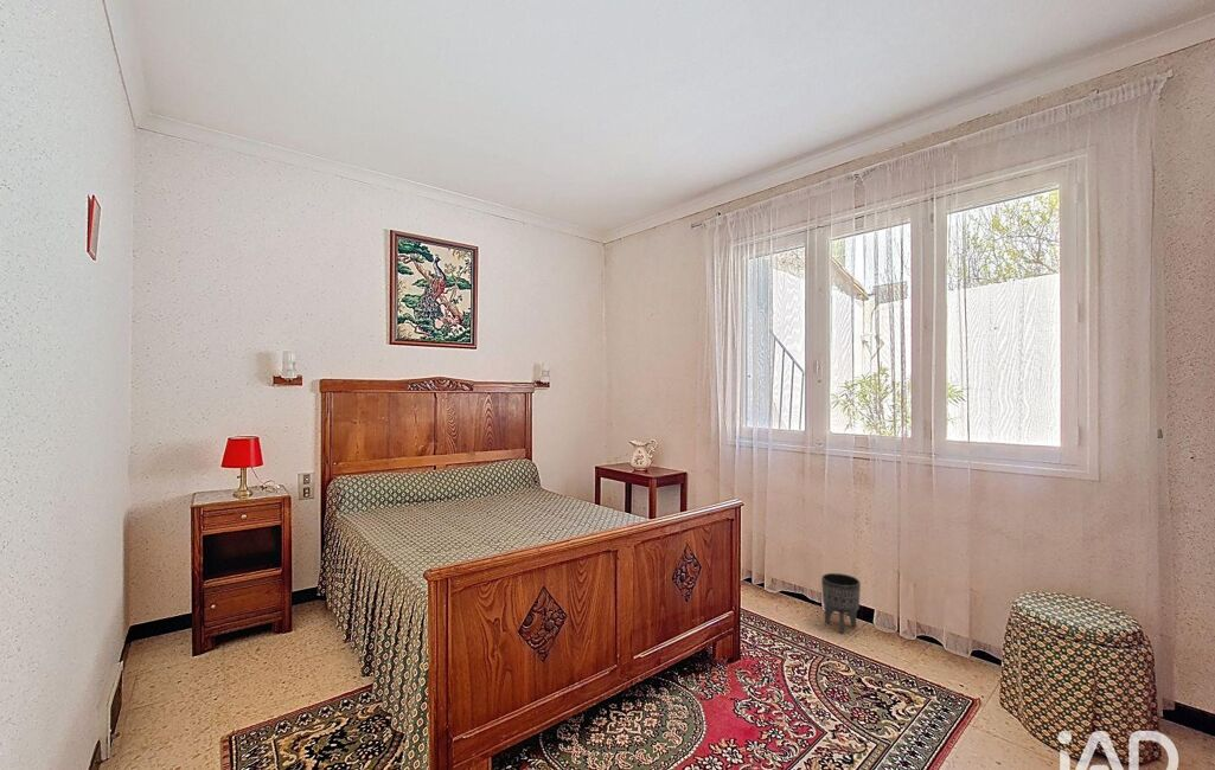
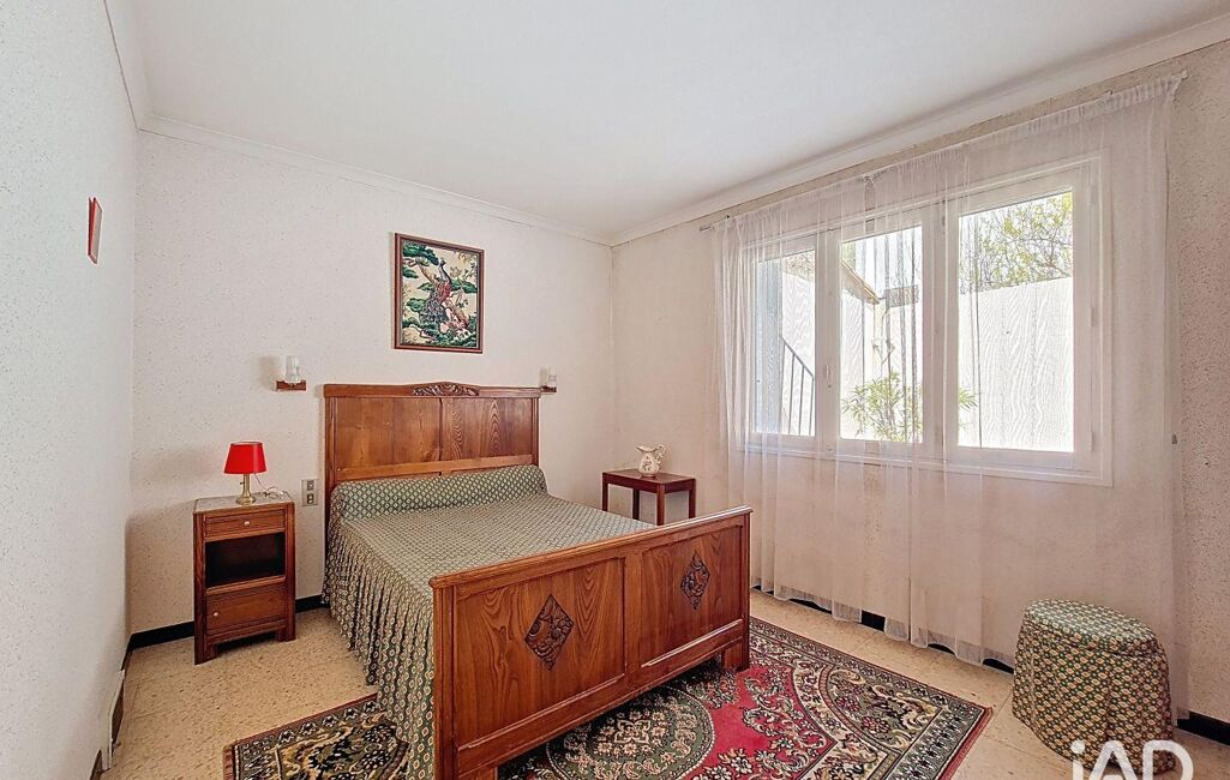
- planter (840, 603)
